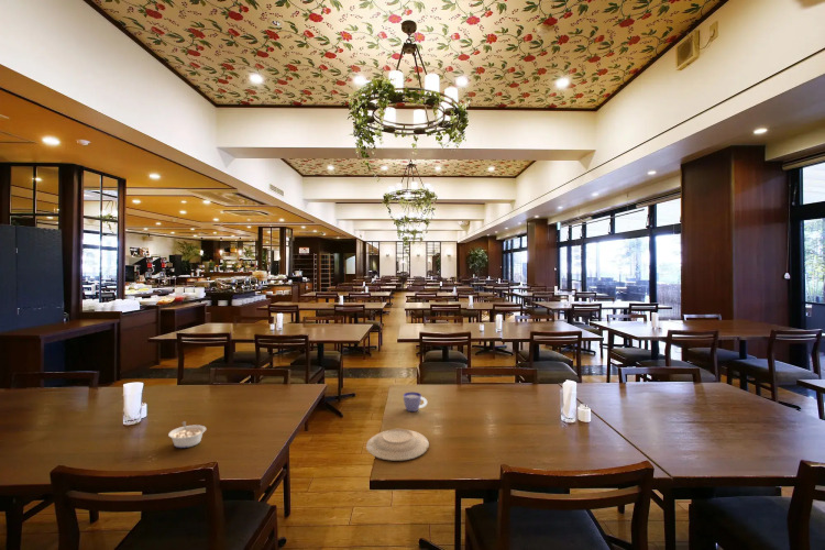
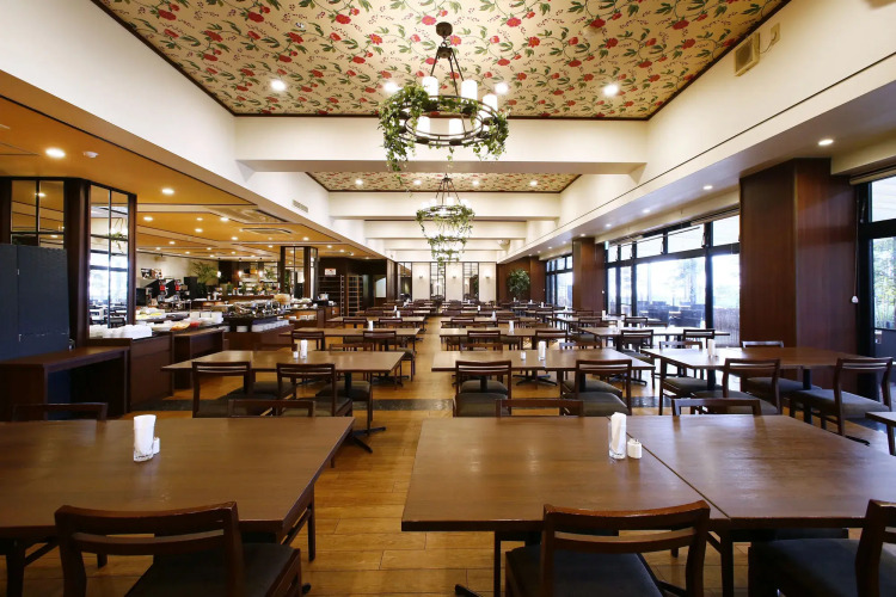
- legume (186, 436)
- cup (415, 402)
- plate (397, 440)
